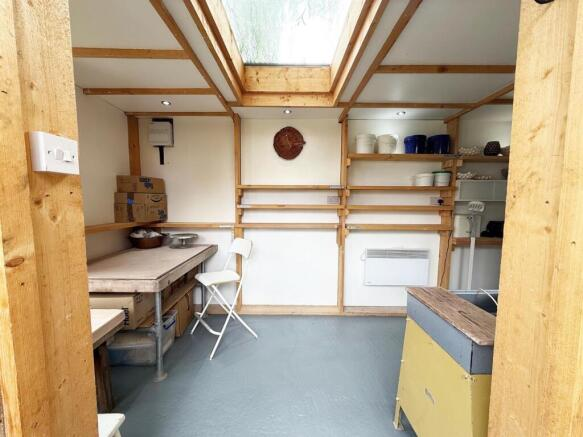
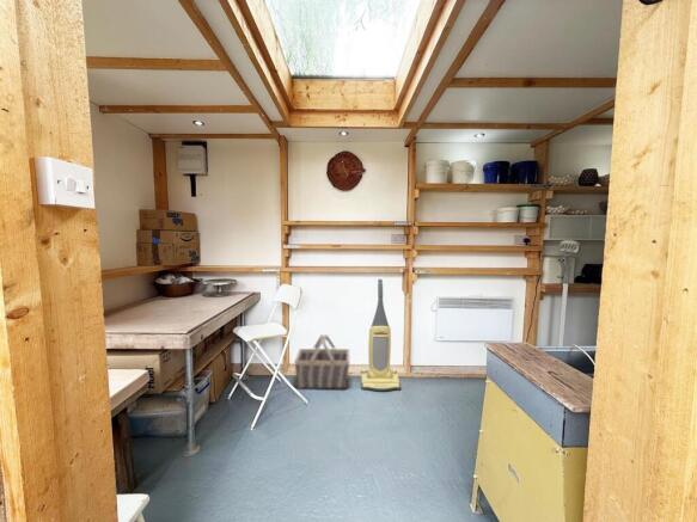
+ vacuum cleaner (380, 332)
+ basket (323, 360)
